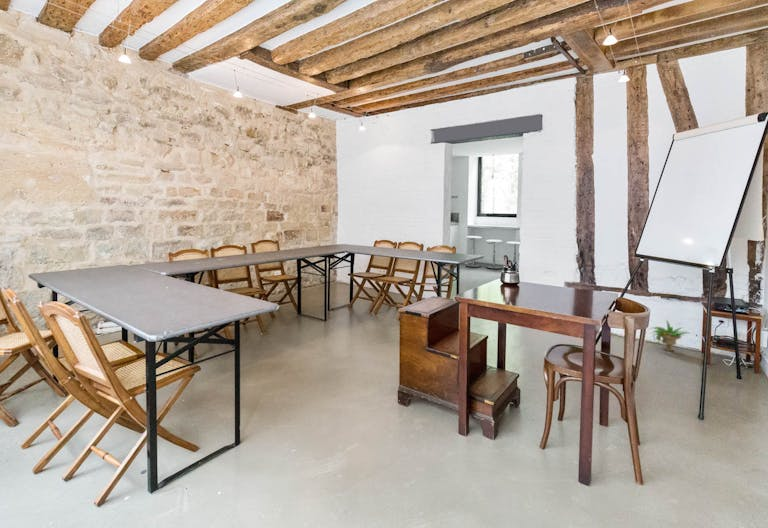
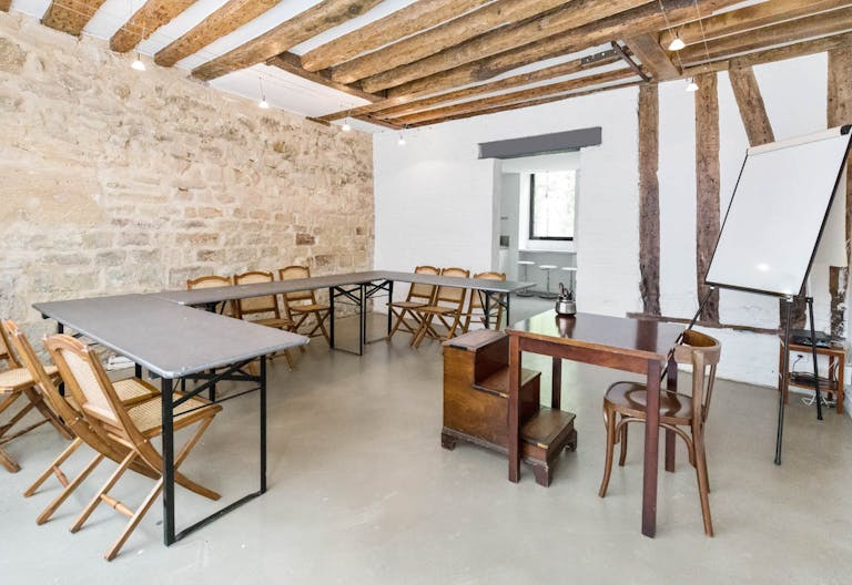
- potted plant (667, 335)
